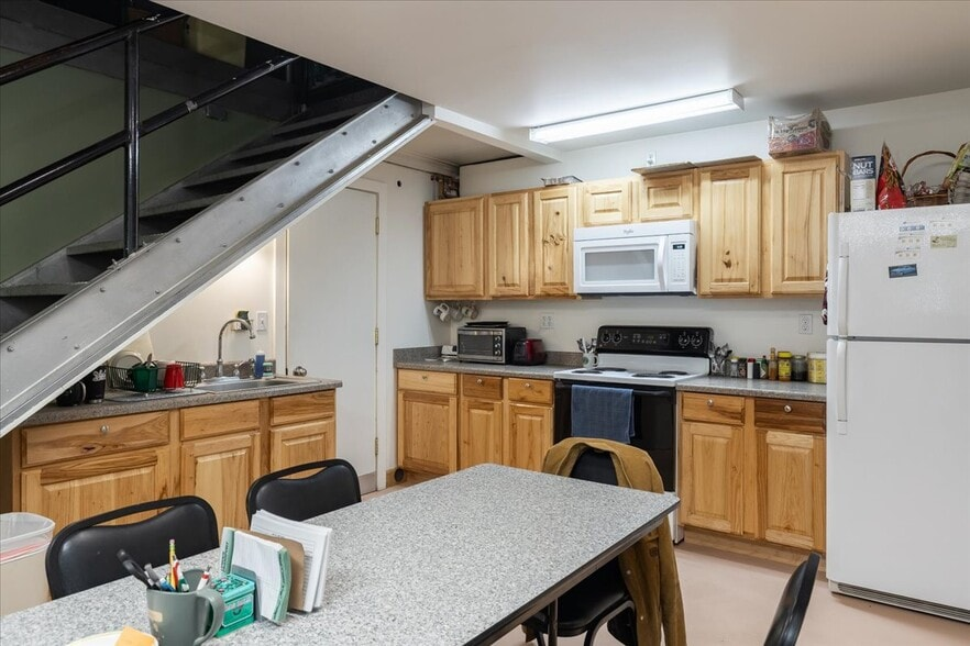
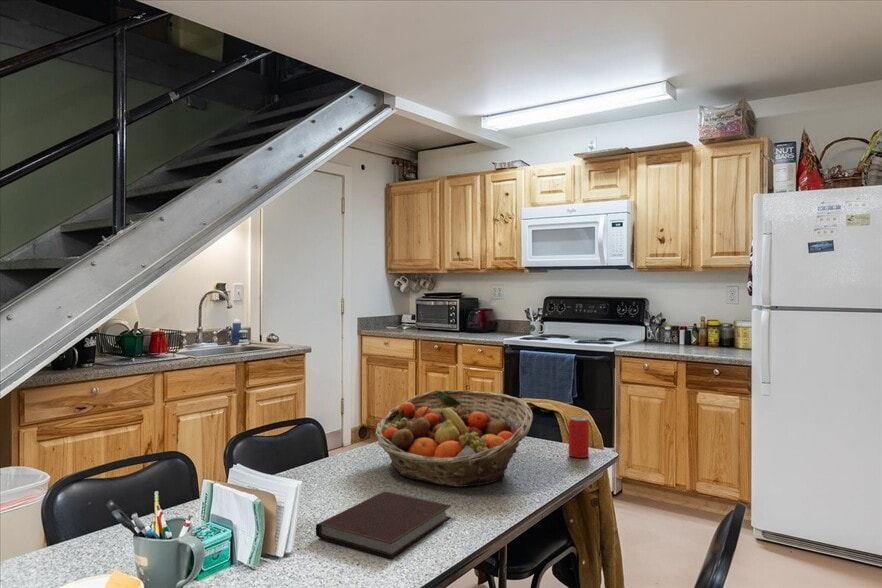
+ fruit basket (452, 434)
+ beverage can (578, 436)
+ notebook (386, 520)
